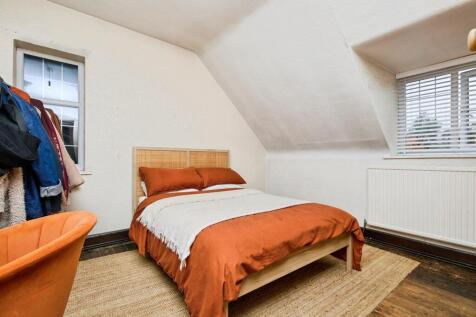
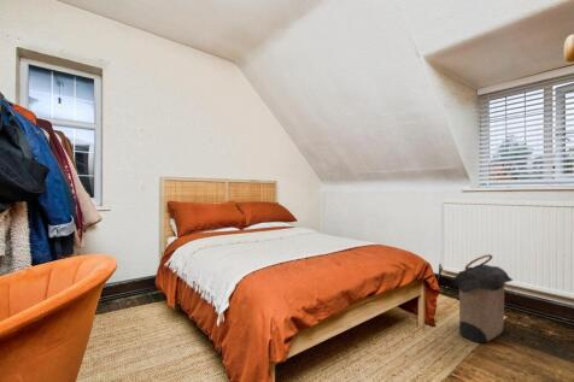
+ laundry hamper (480, 290)
